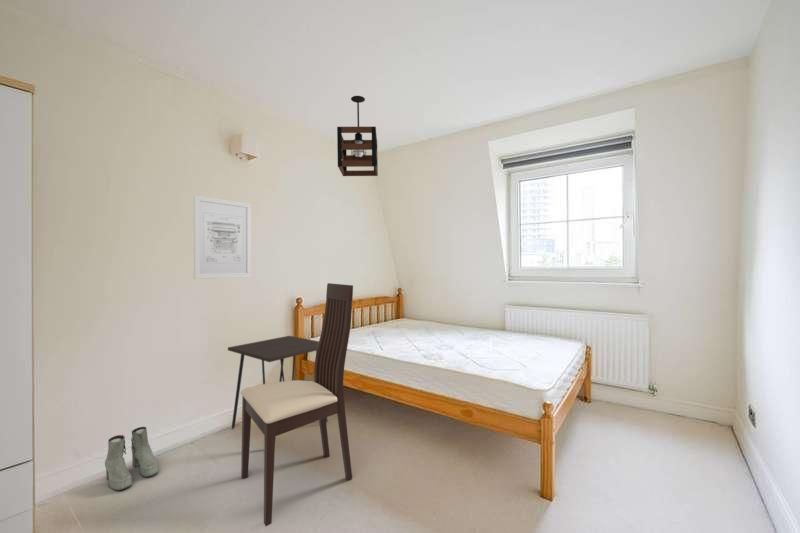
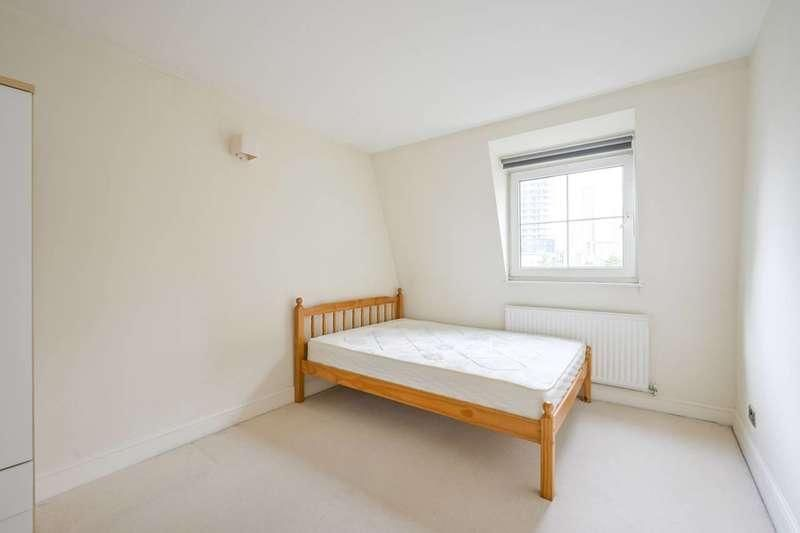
- chair (299, 383)
- wall art (224, 239)
- boots (132, 455)
- desk (280, 381)
- pendant light (358, 135)
